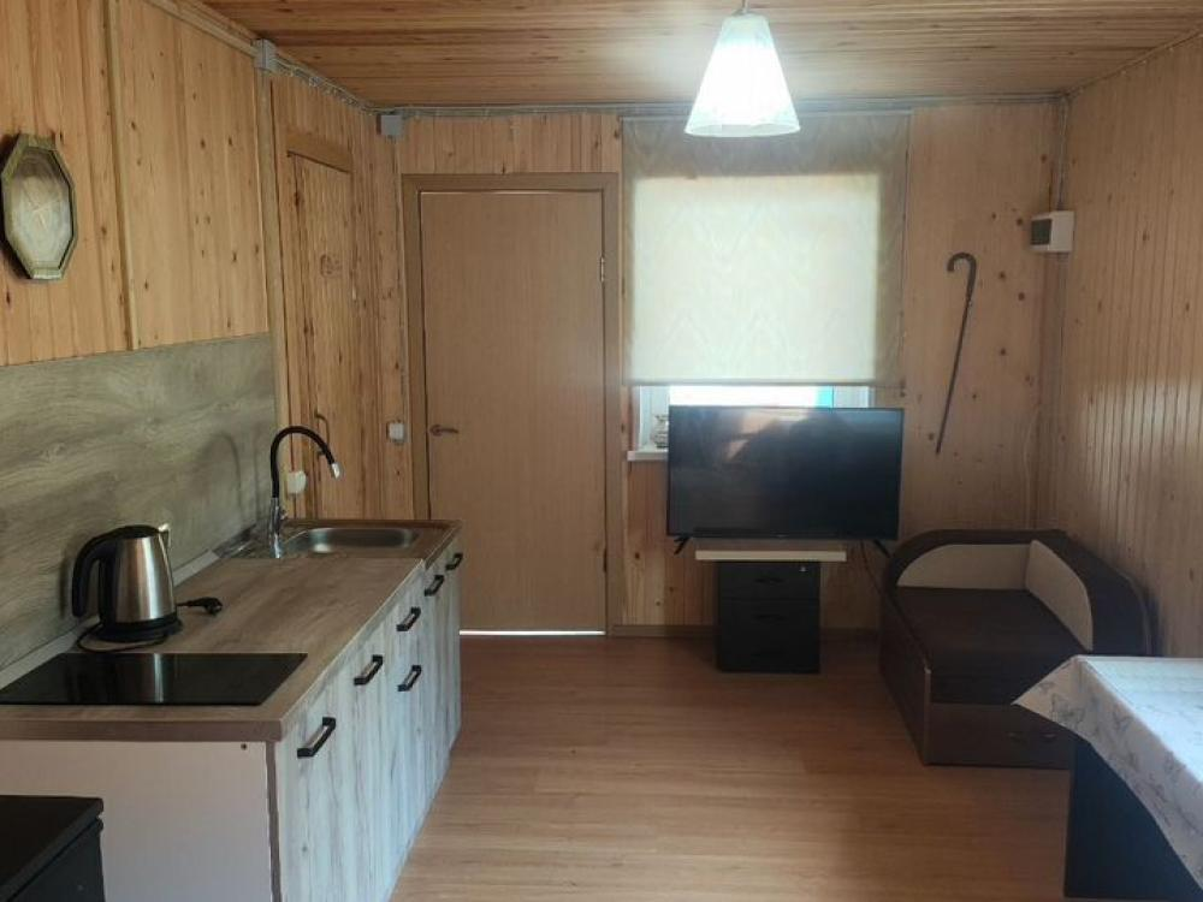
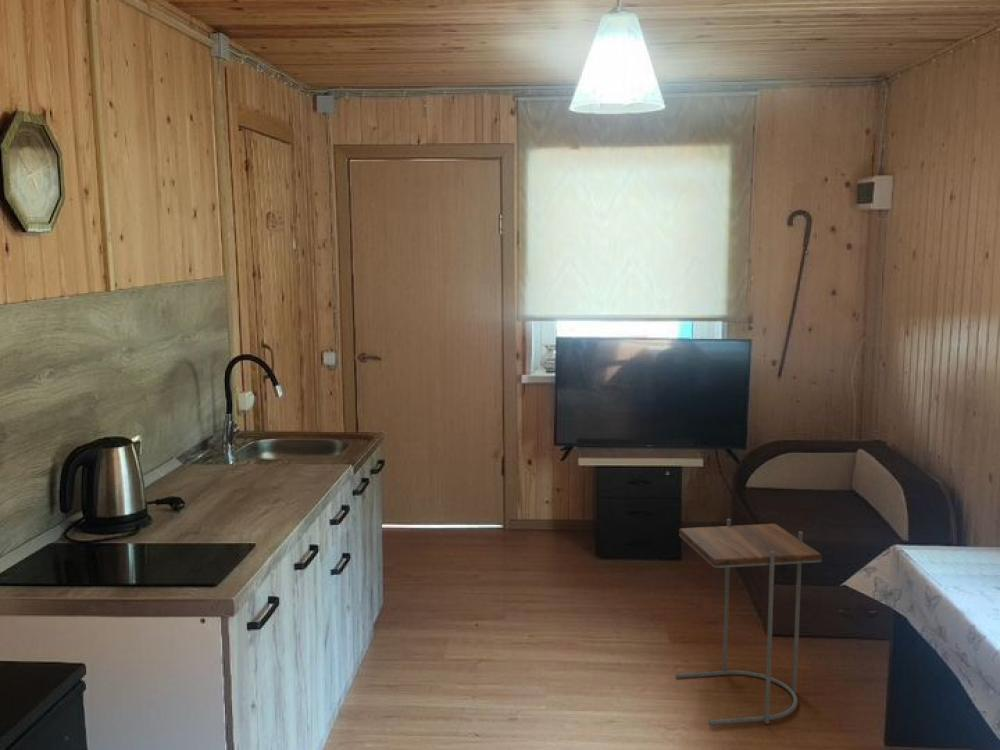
+ side table (727, 616)
